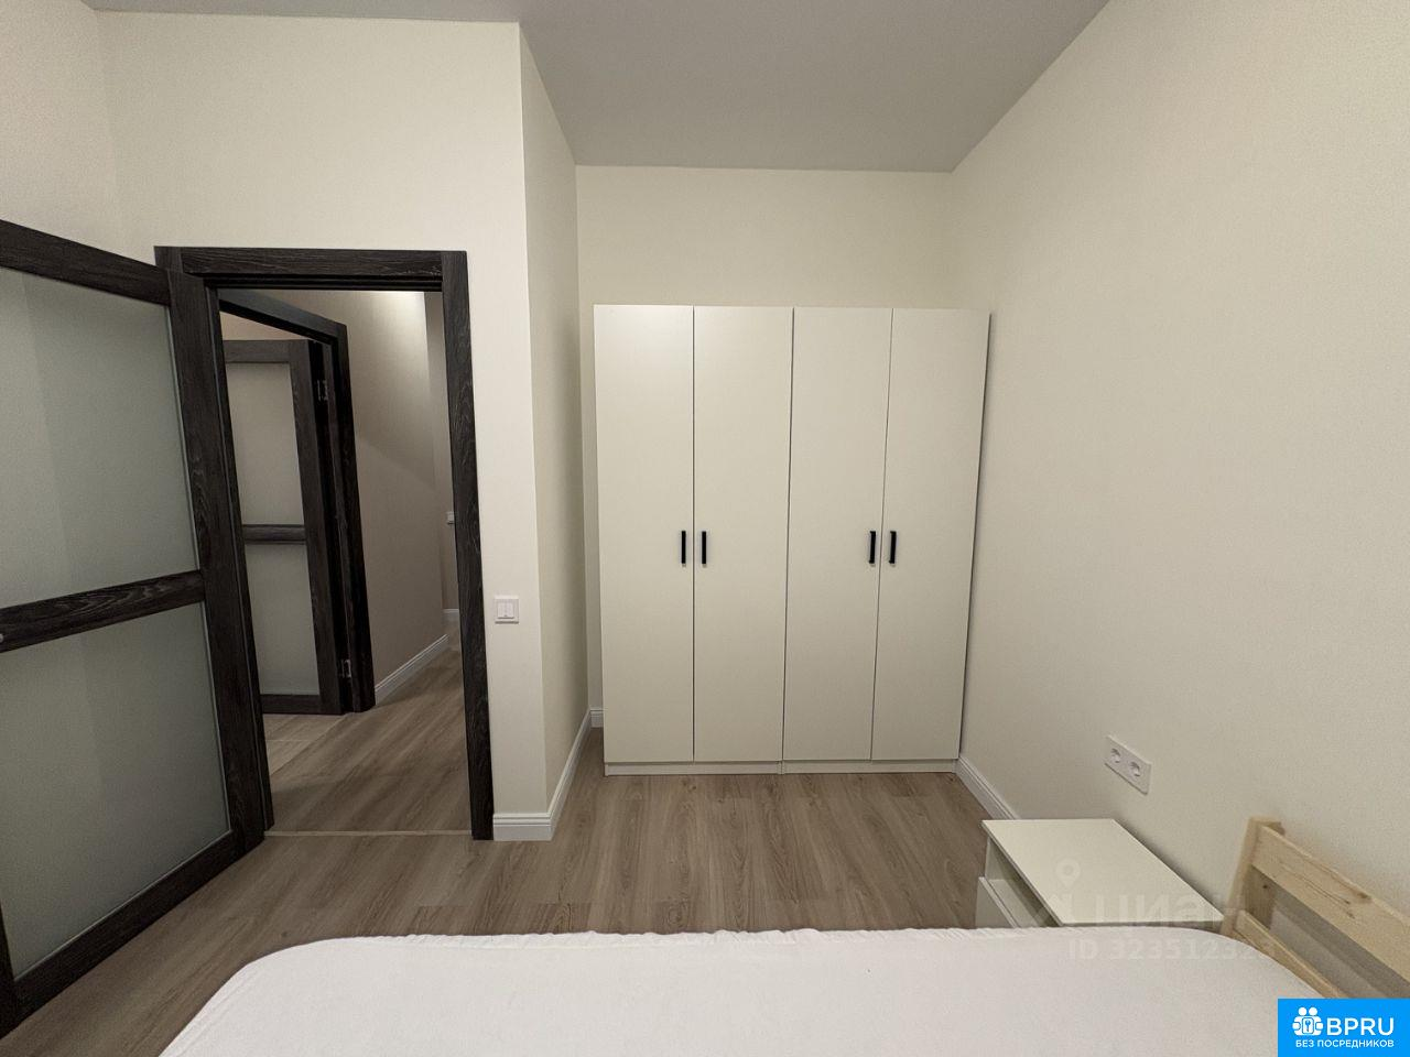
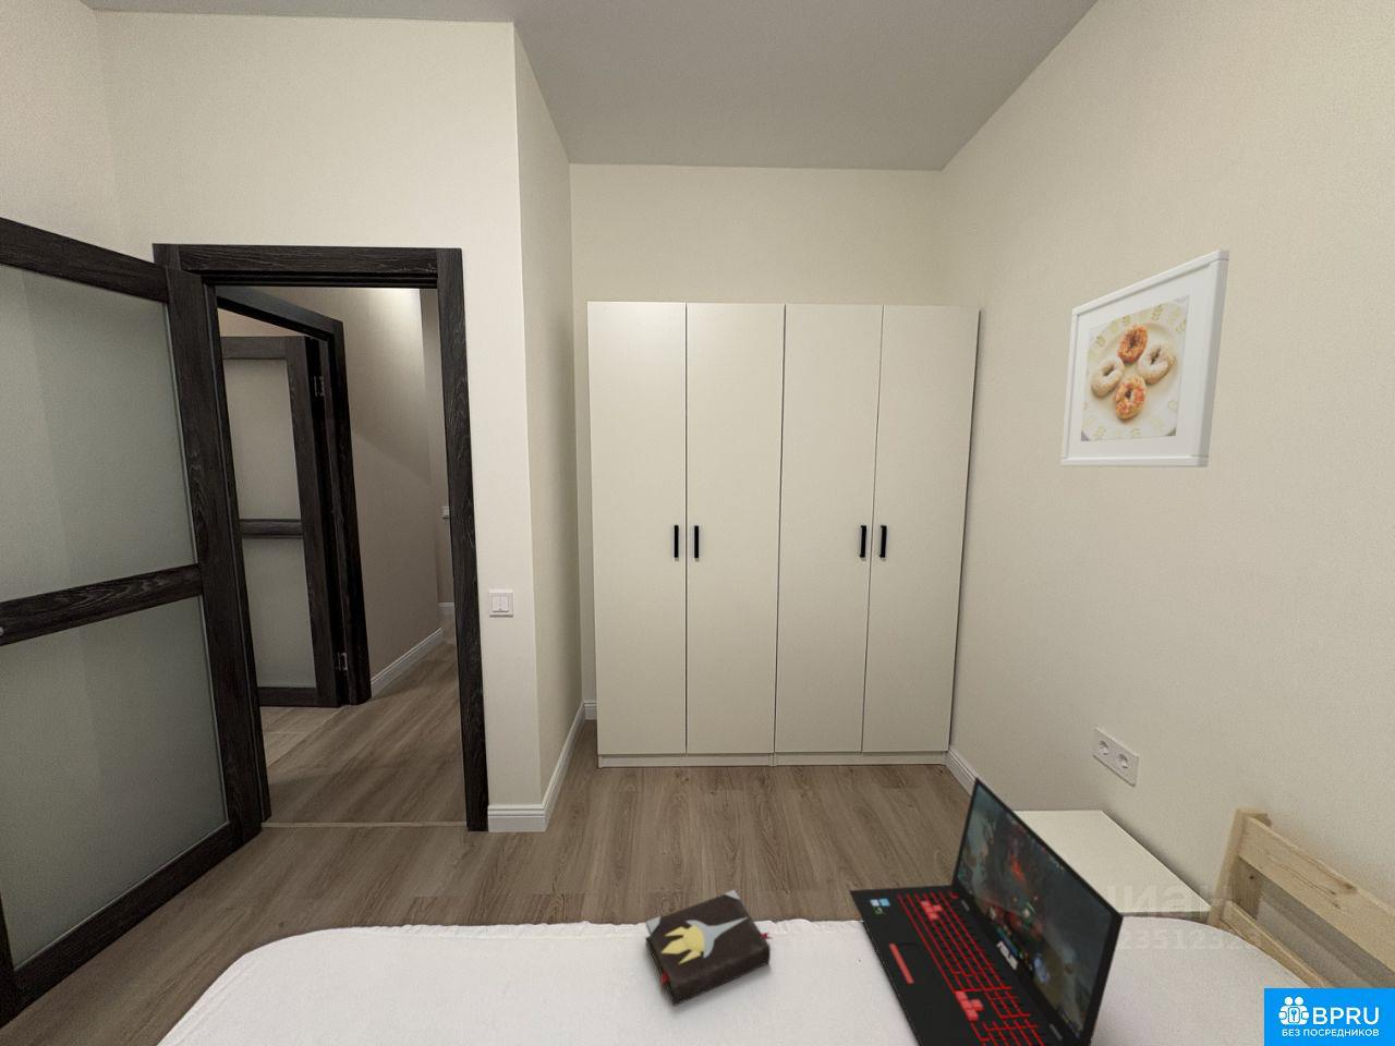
+ hardback book (706, 941)
+ laptop (961, 904)
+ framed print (1130, 376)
